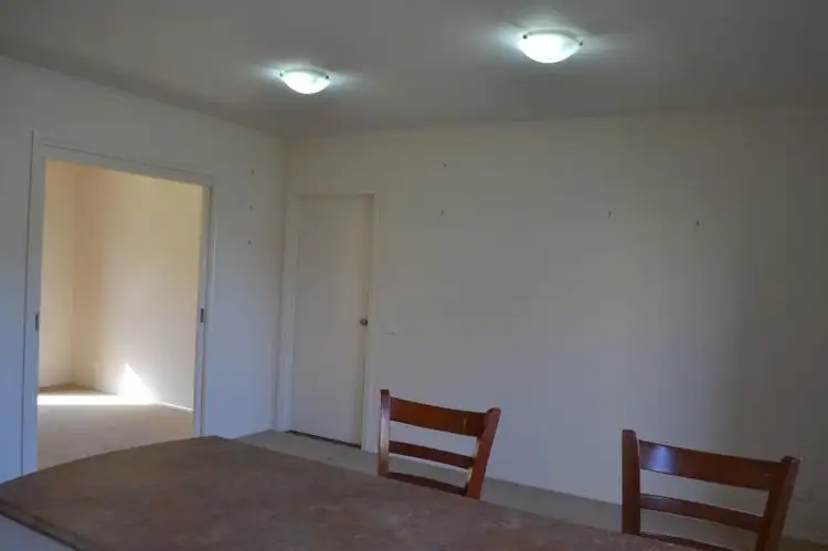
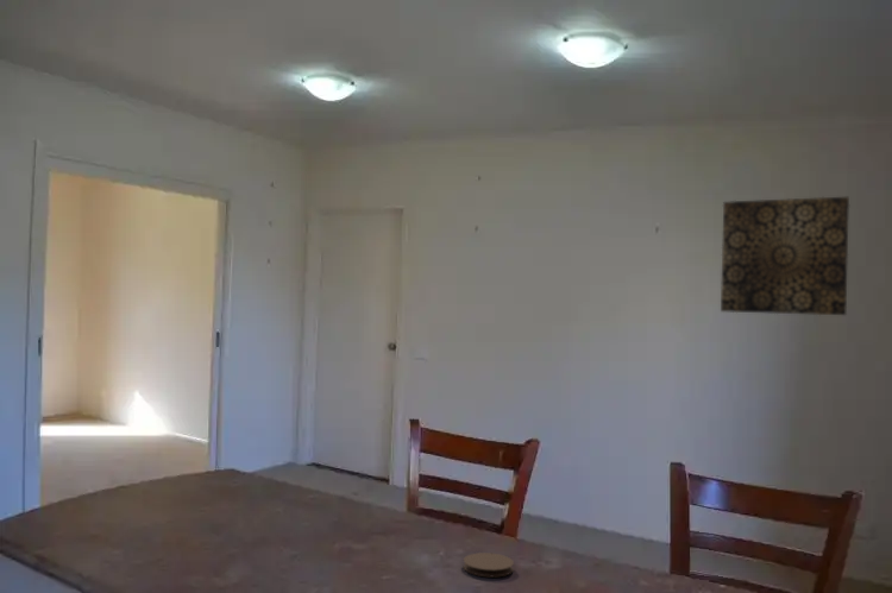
+ wall art (783, 256)
+ coaster (488, 564)
